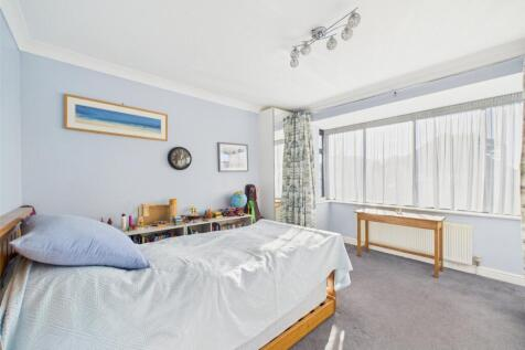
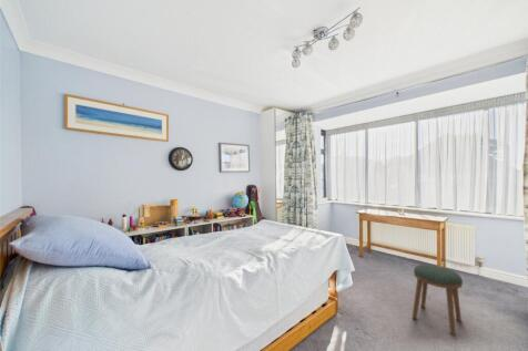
+ stool (436, 286)
